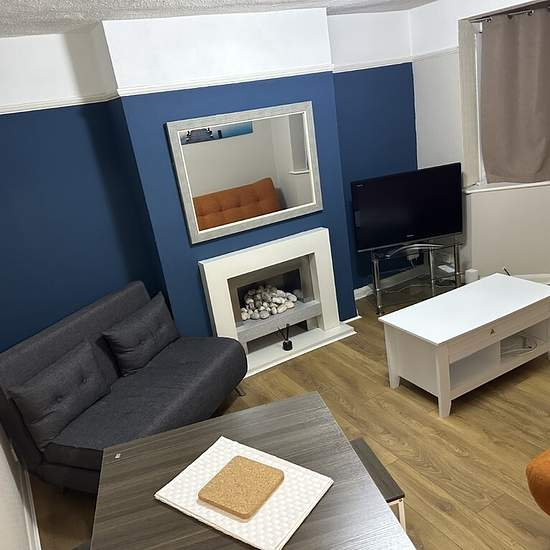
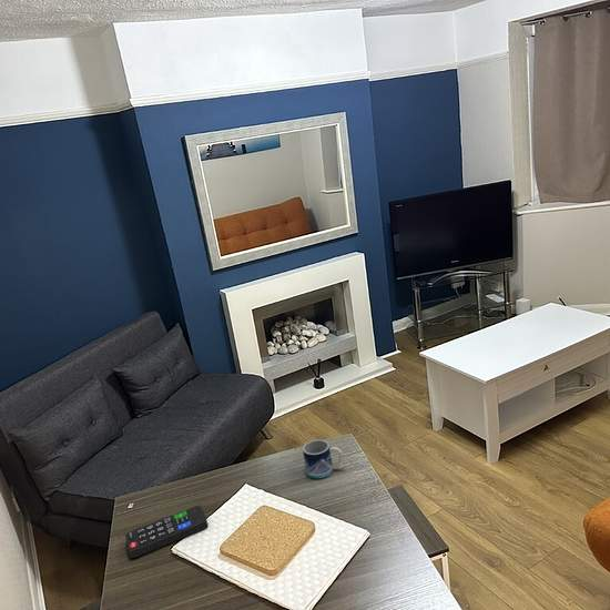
+ remote control (166, 529)
+ mug (323, 458)
